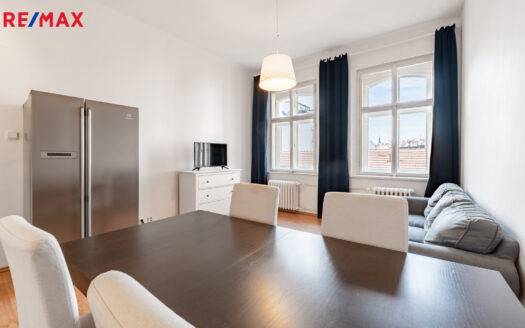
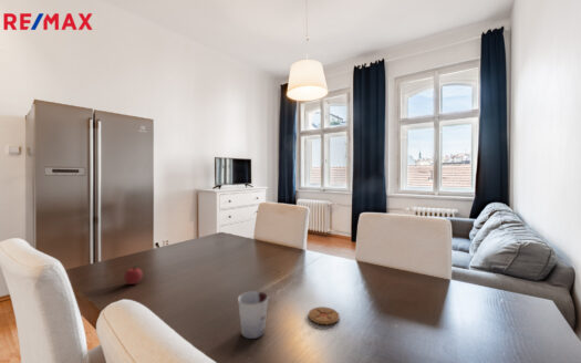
+ coaster (323, 314)
+ apple (133, 273)
+ cup (255, 311)
